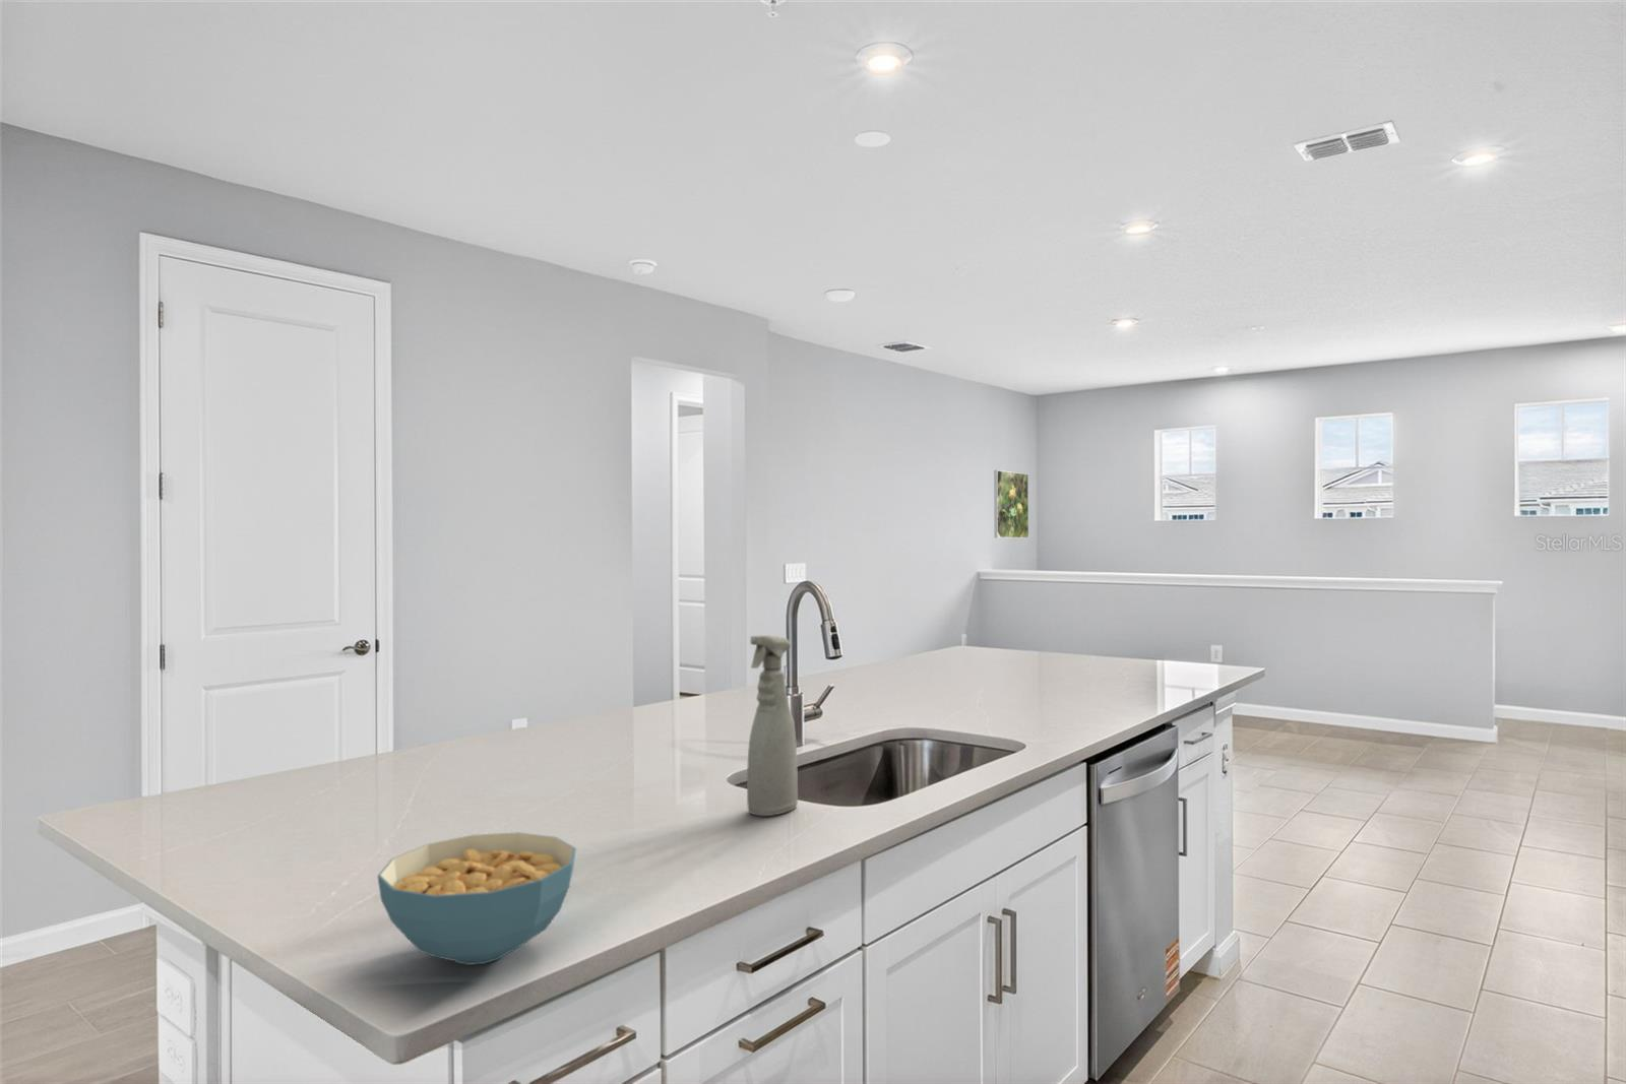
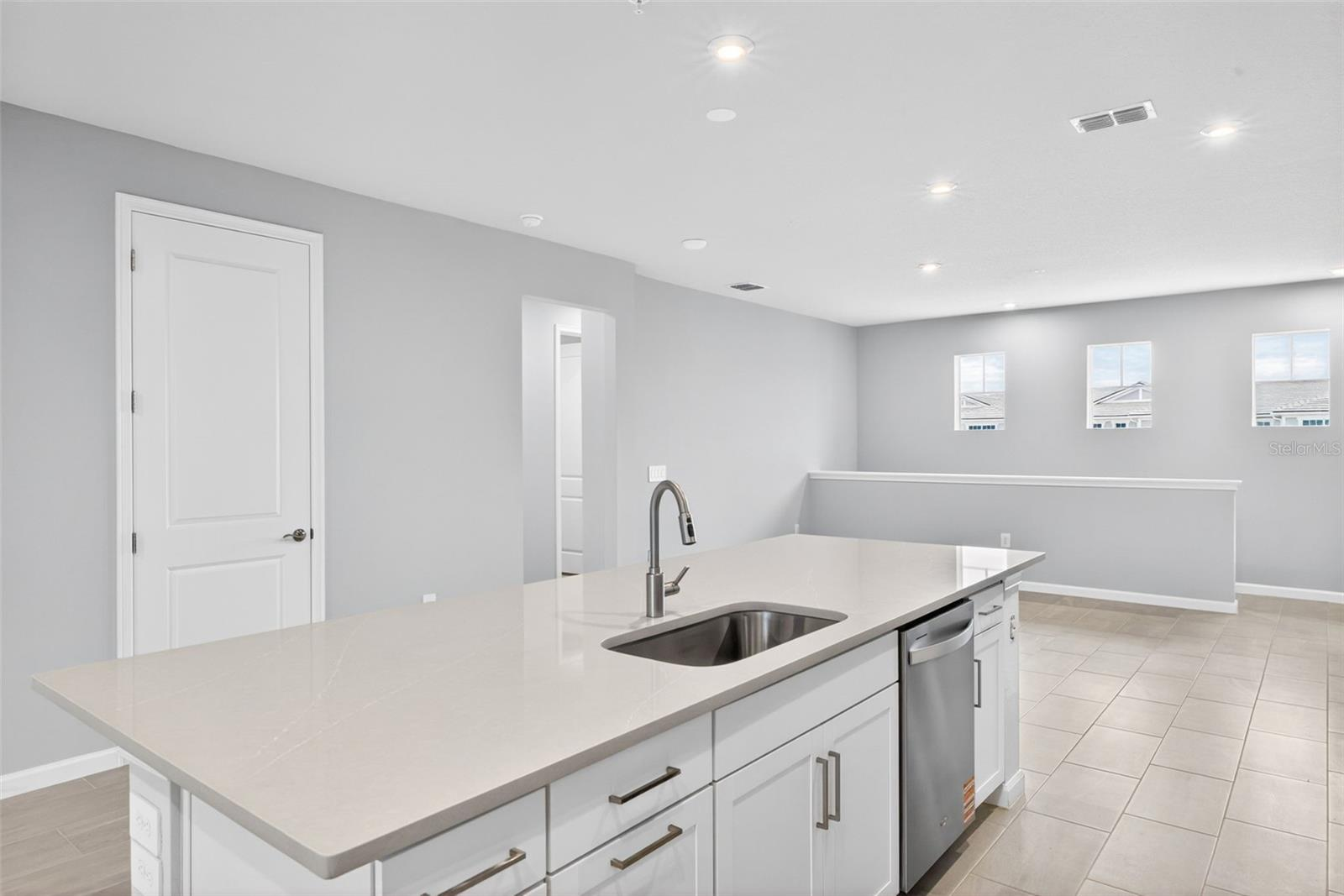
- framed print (1011, 504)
- cereal bowl (480, 906)
- spray bottle (772, 721)
